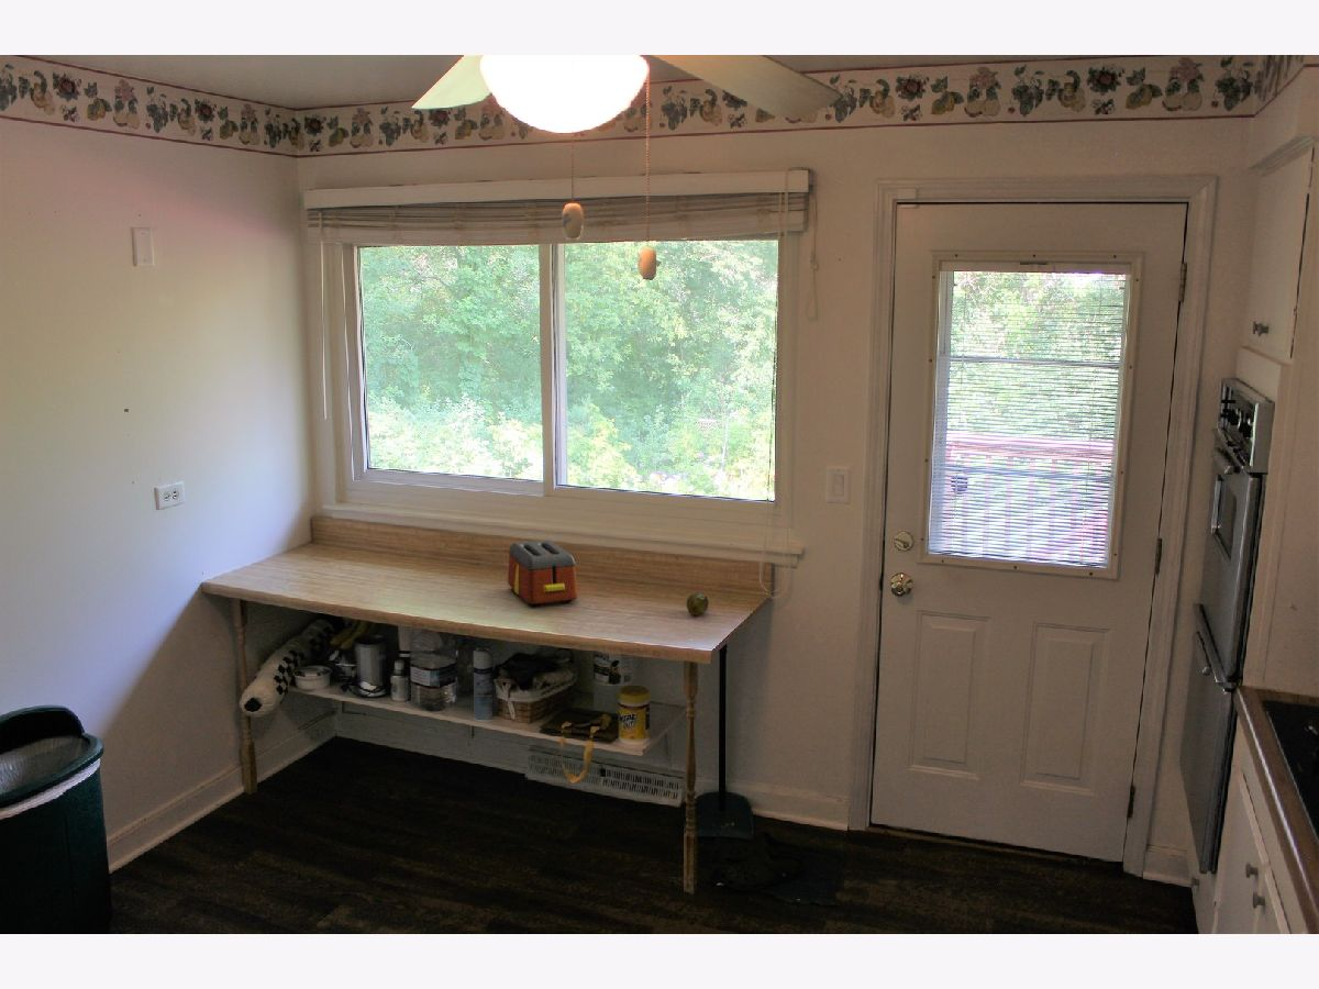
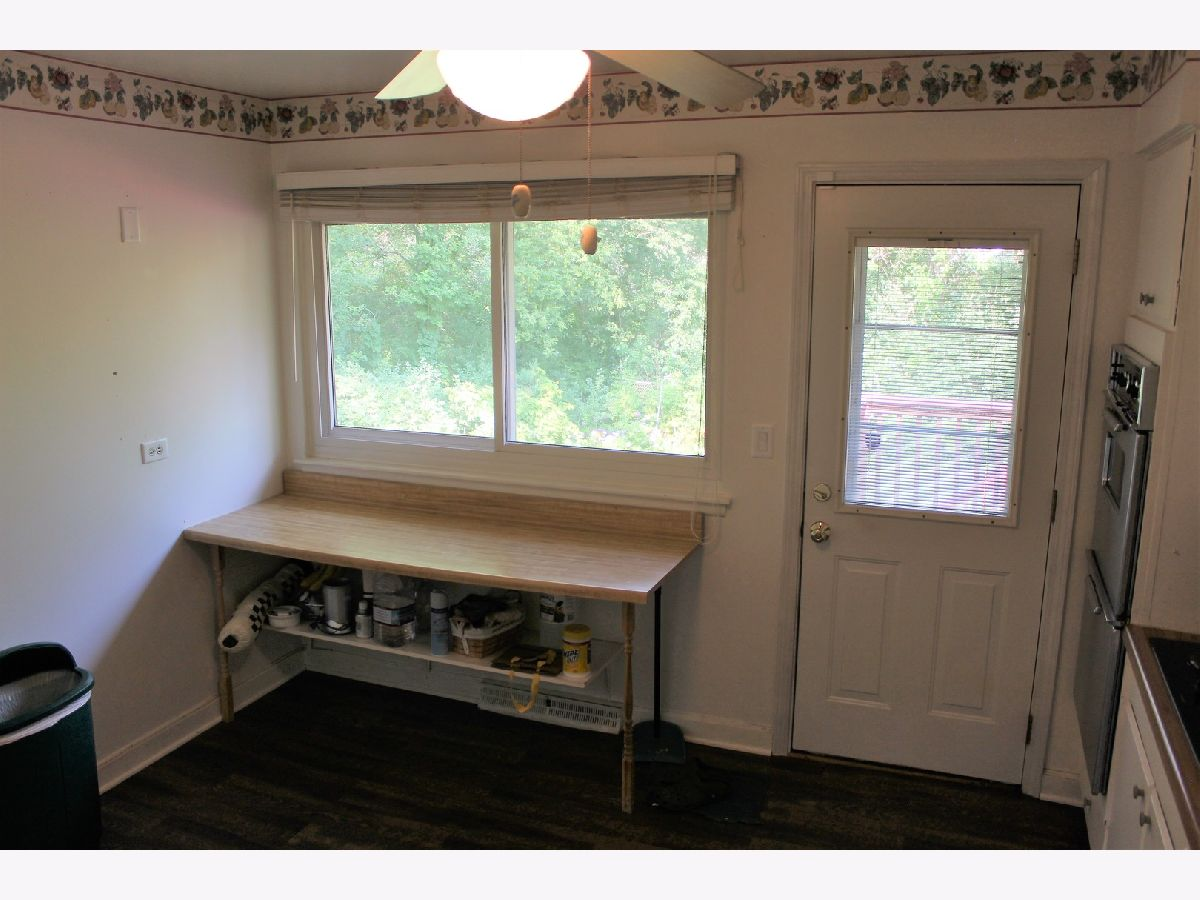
- toaster (542, 573)
- fruit (697, 604)
